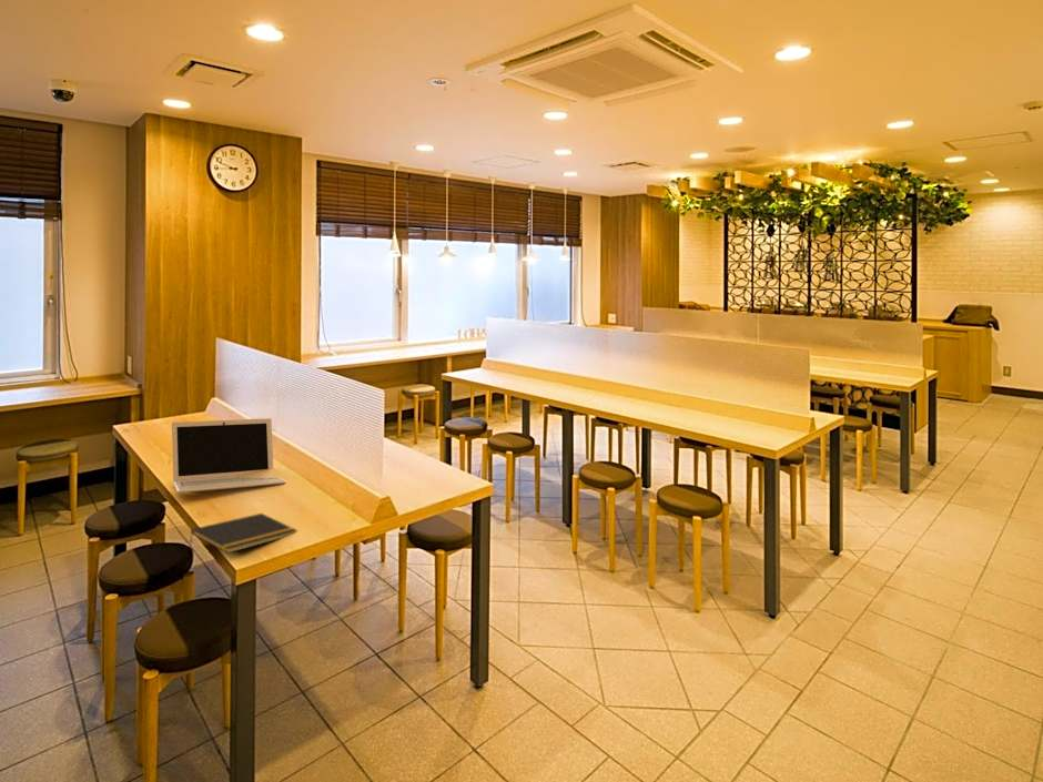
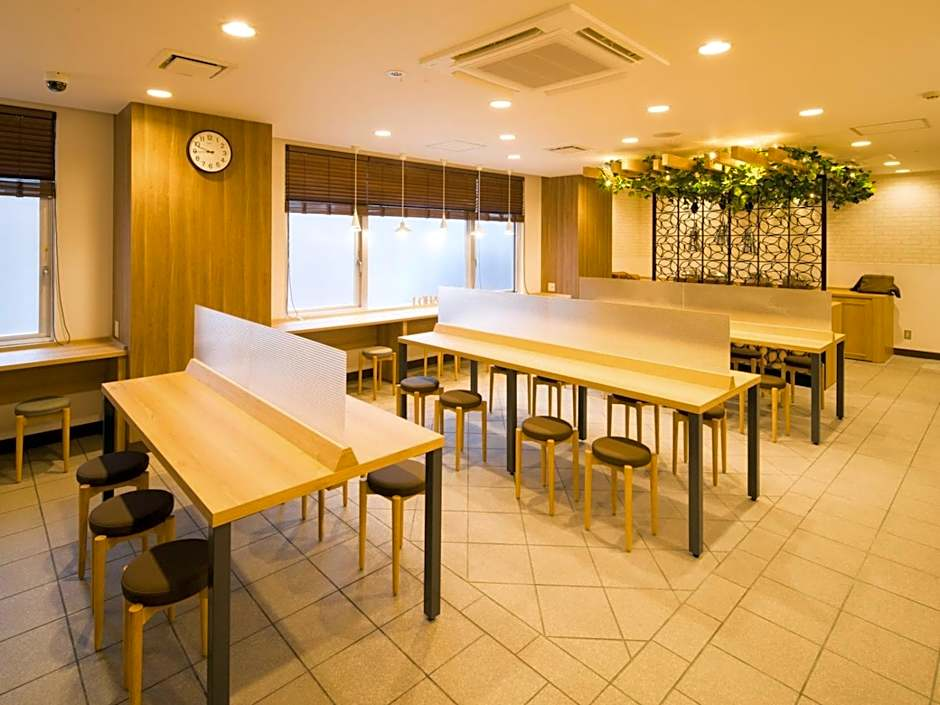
- notepad (245, 531)
- laptop (229, 453)
